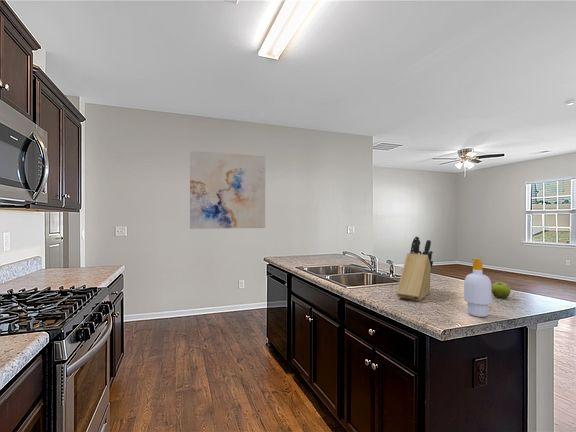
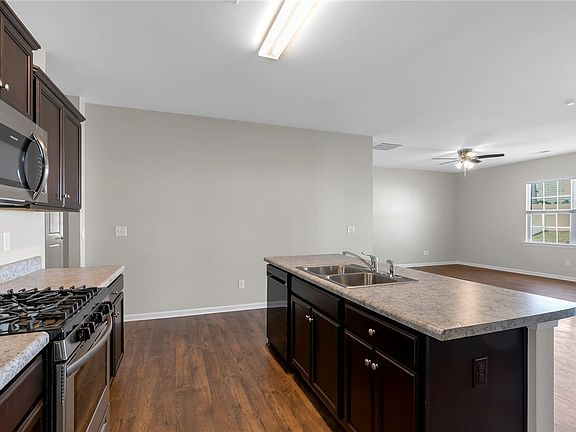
- wall art (228, 191)
- soap bottle (477, 286)
- knife block (416, 265)
- fruit (500, 289)
